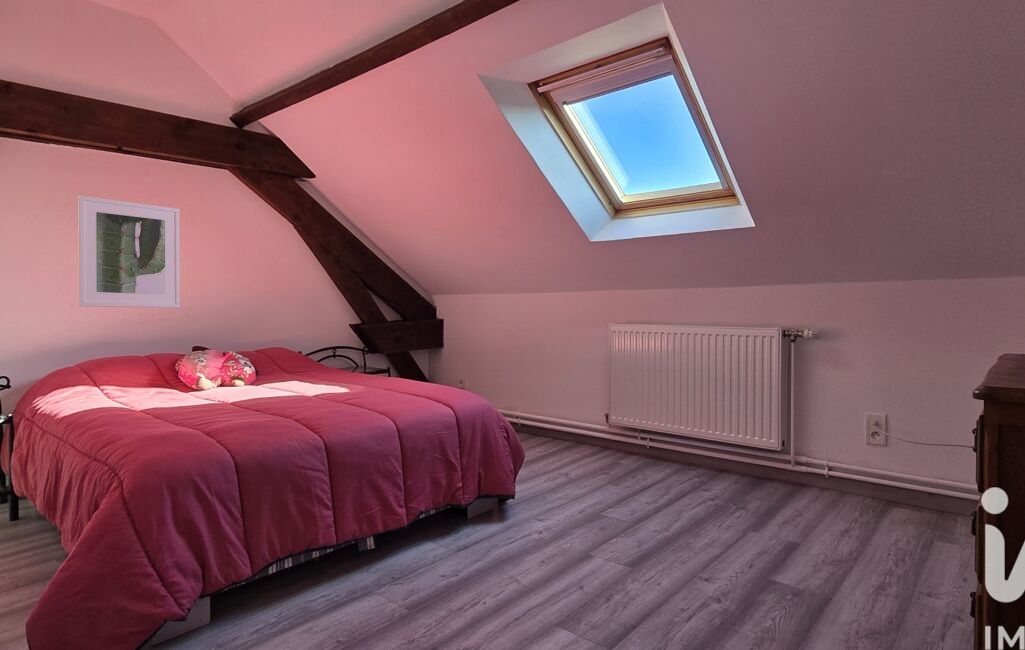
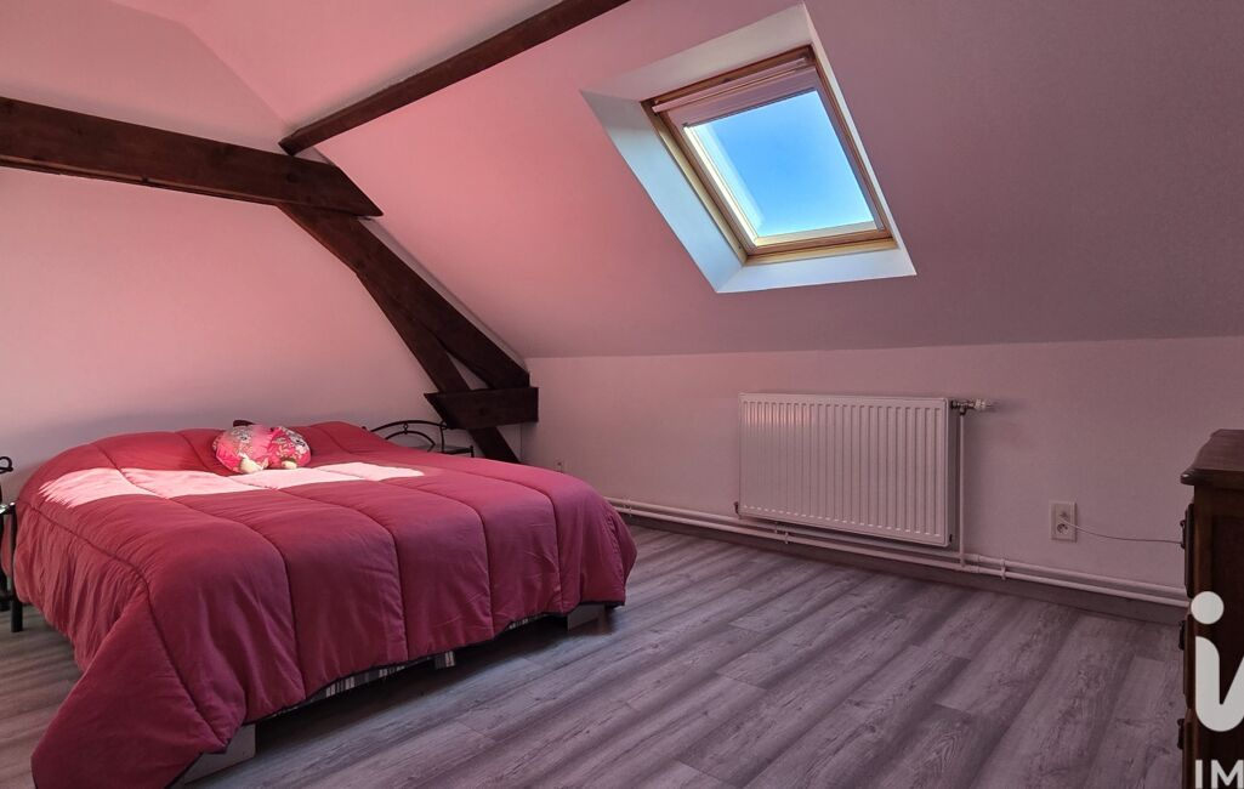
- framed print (131, 254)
